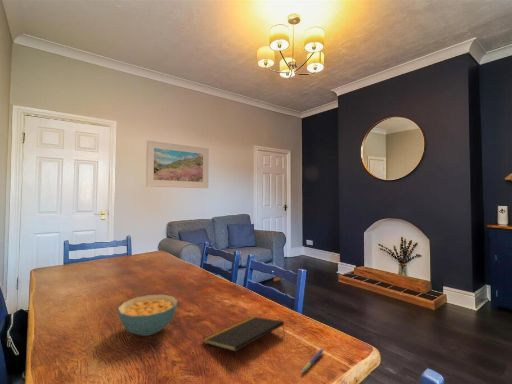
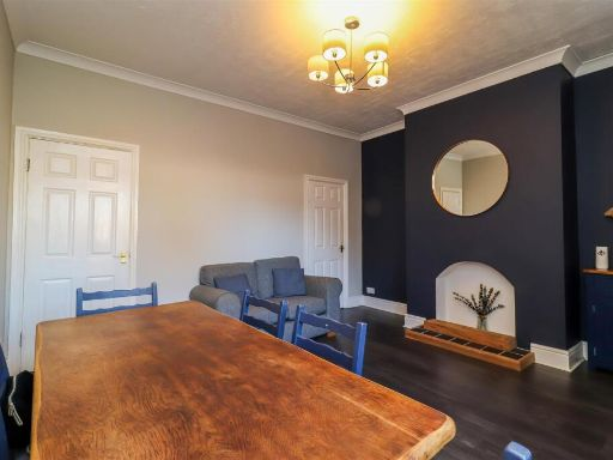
- pen (312, 360)
- cereal bowl (148, 318)
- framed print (179, 166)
- notepad (244, 331)
